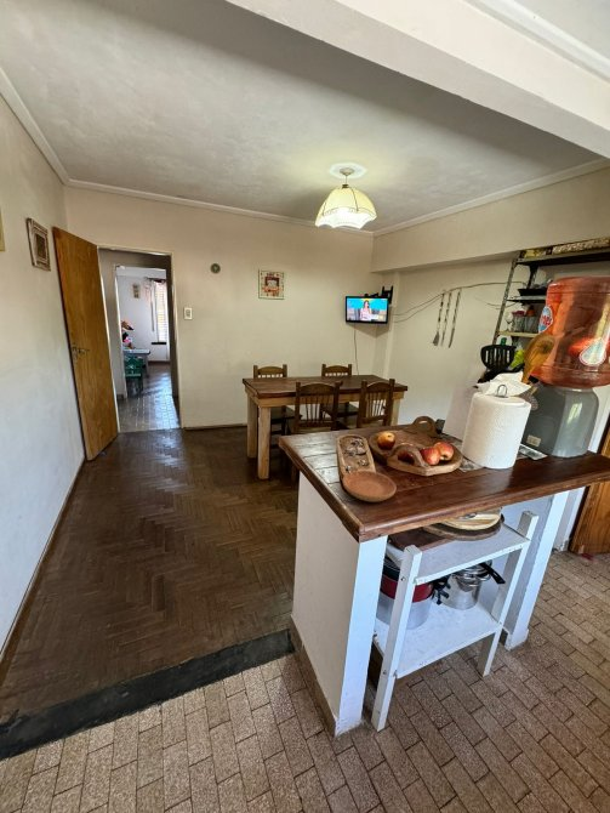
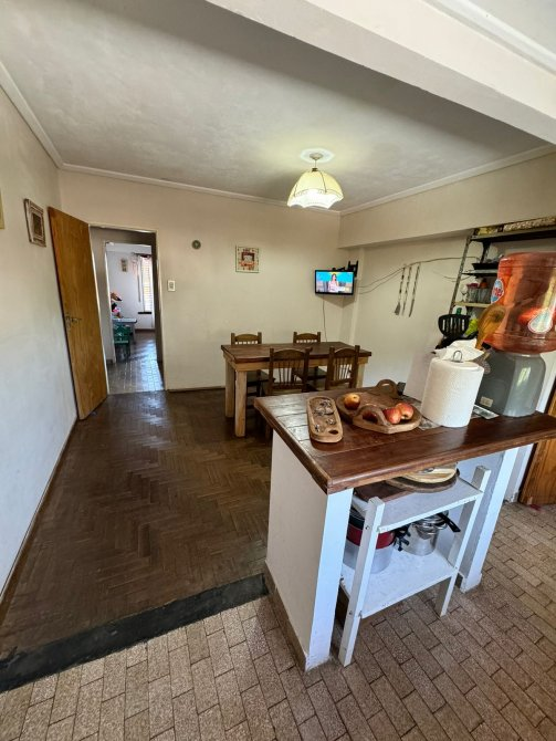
- saucer (367, 485)
